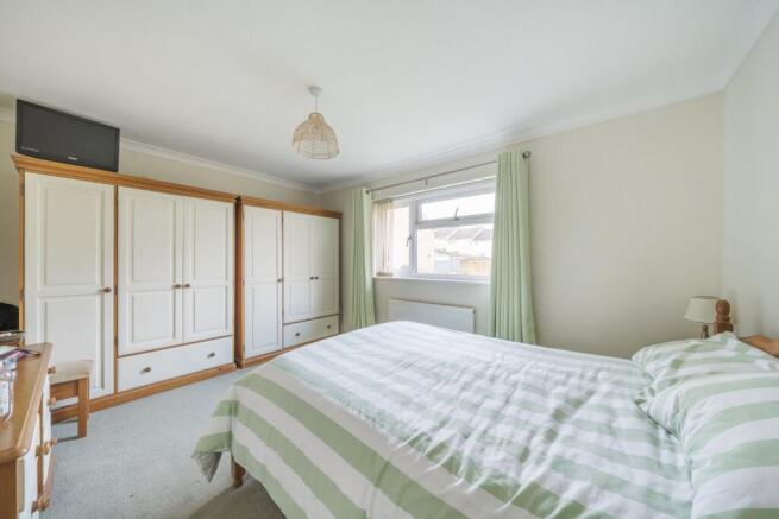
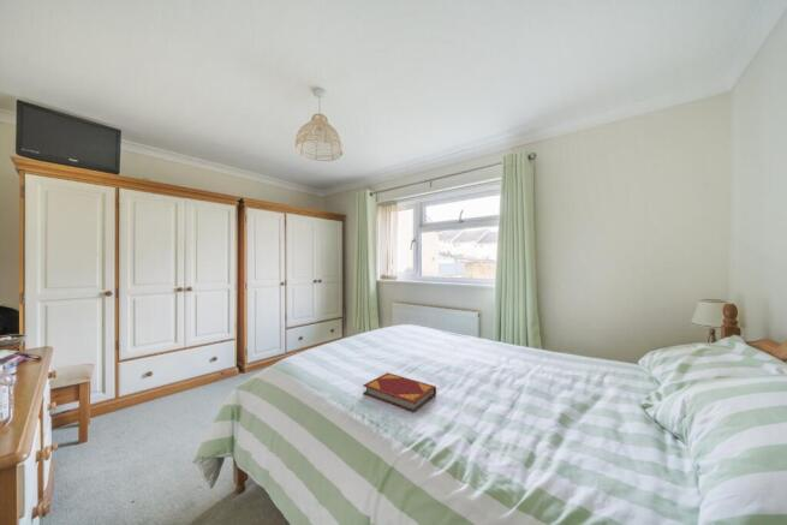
+ hardback book (399, 389)
